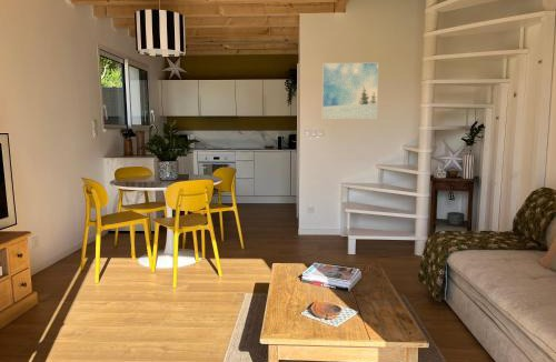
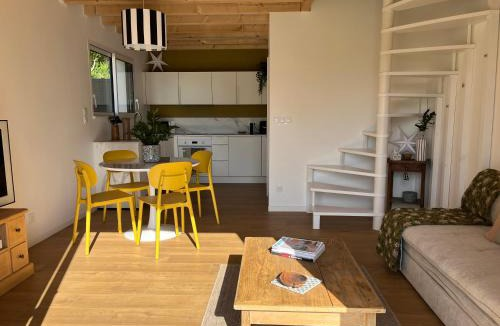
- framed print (349, 91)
